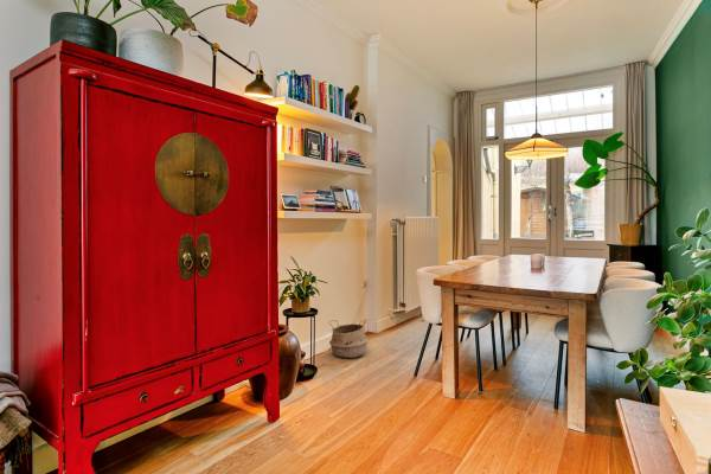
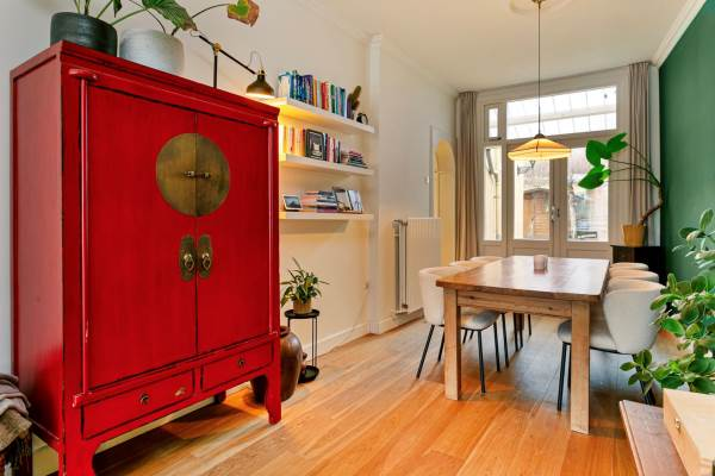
- woven basket (347, 335)
